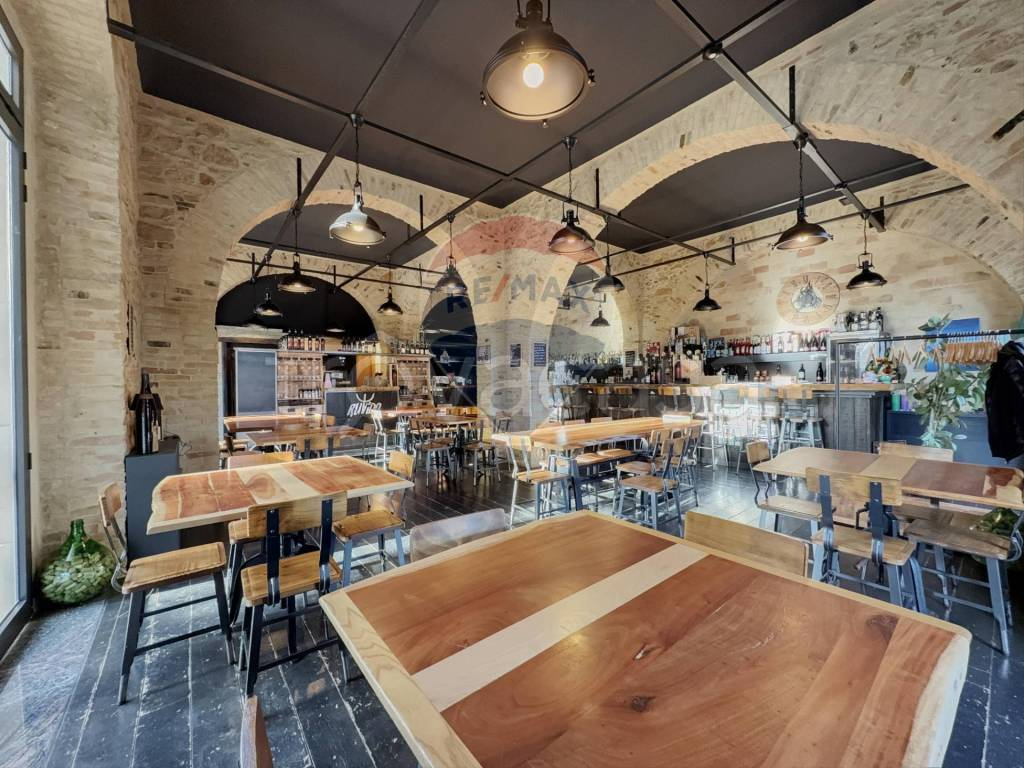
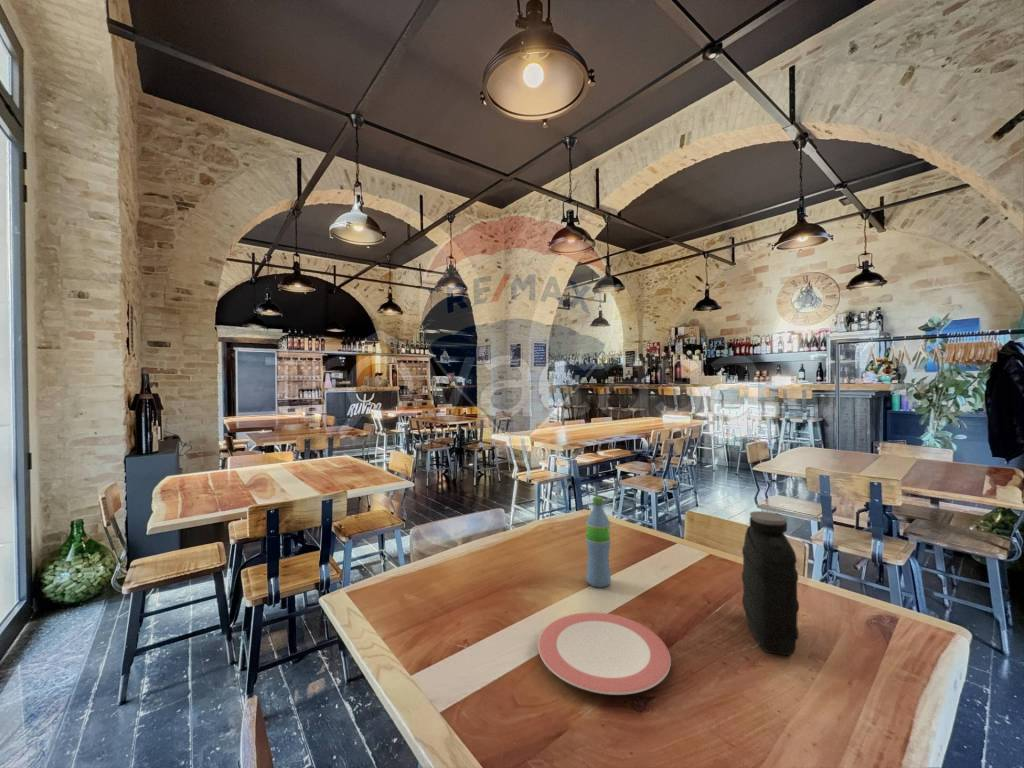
+ water jug (768, 575)
+ plate (602, 650)
+ water bottle (598, 540)
